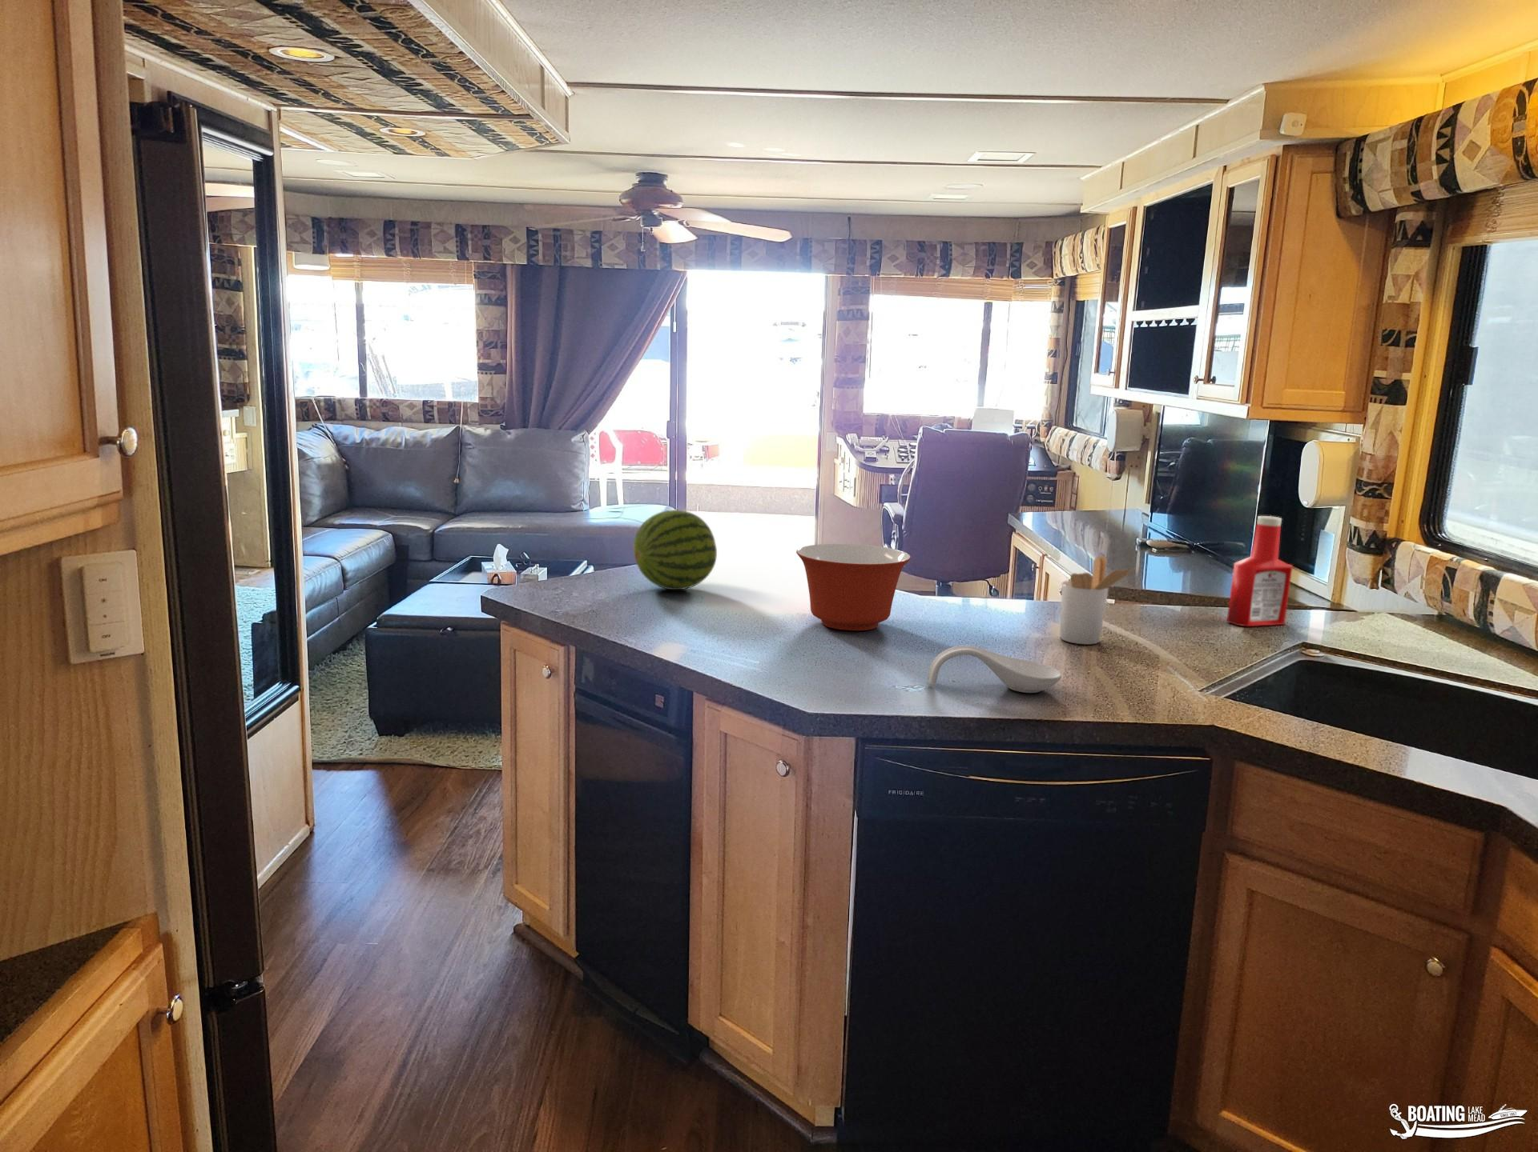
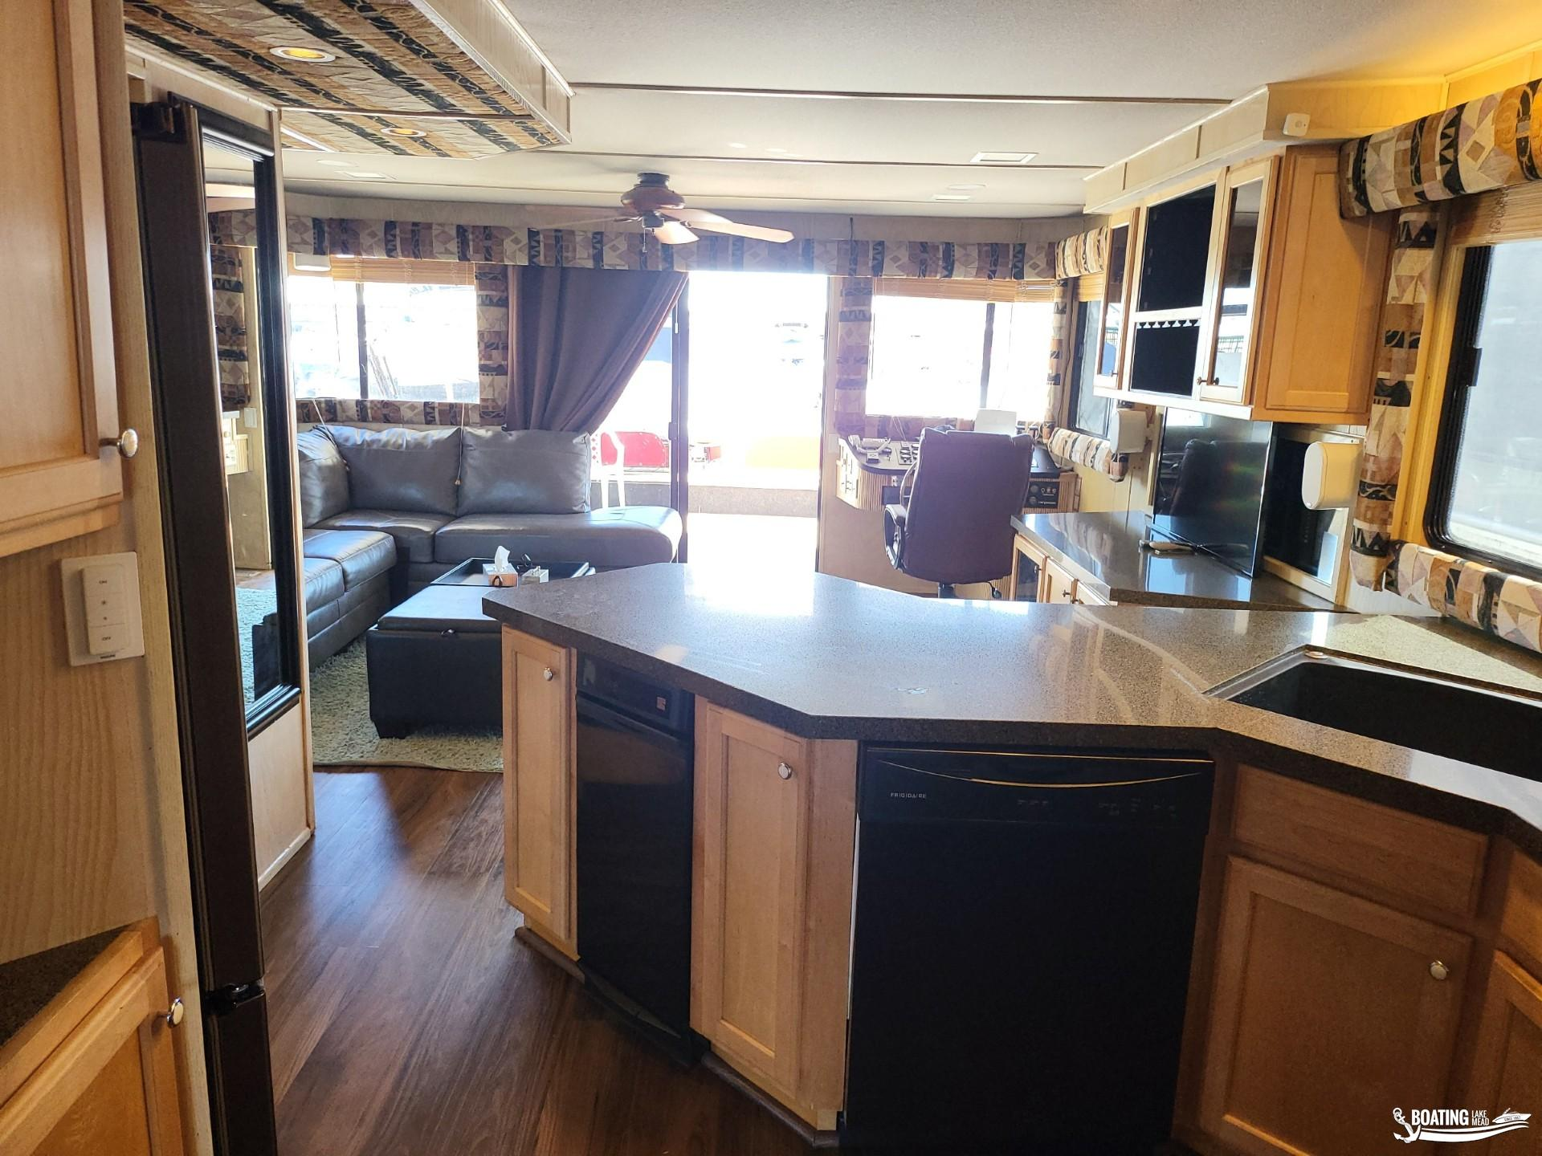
- mixing bowl (851, 588)
- fruit (675, 549)
- soap bottle (1262, 570)
- utensil holder (1095, 600)
- spoon rest (995, 668)
